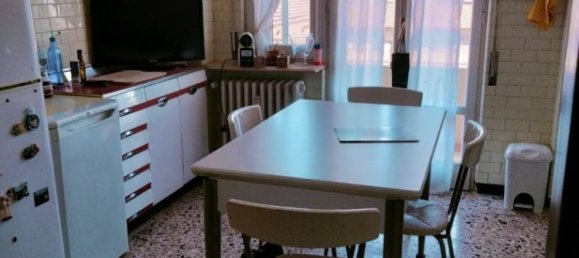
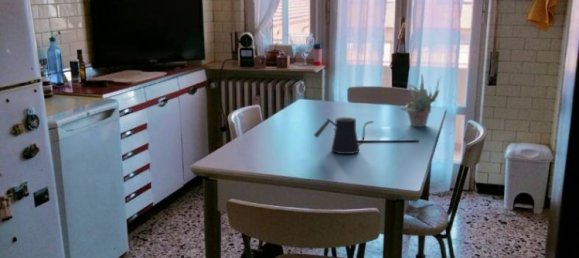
+ succulent plant (417, 101)
+ kettle (343, 134)
